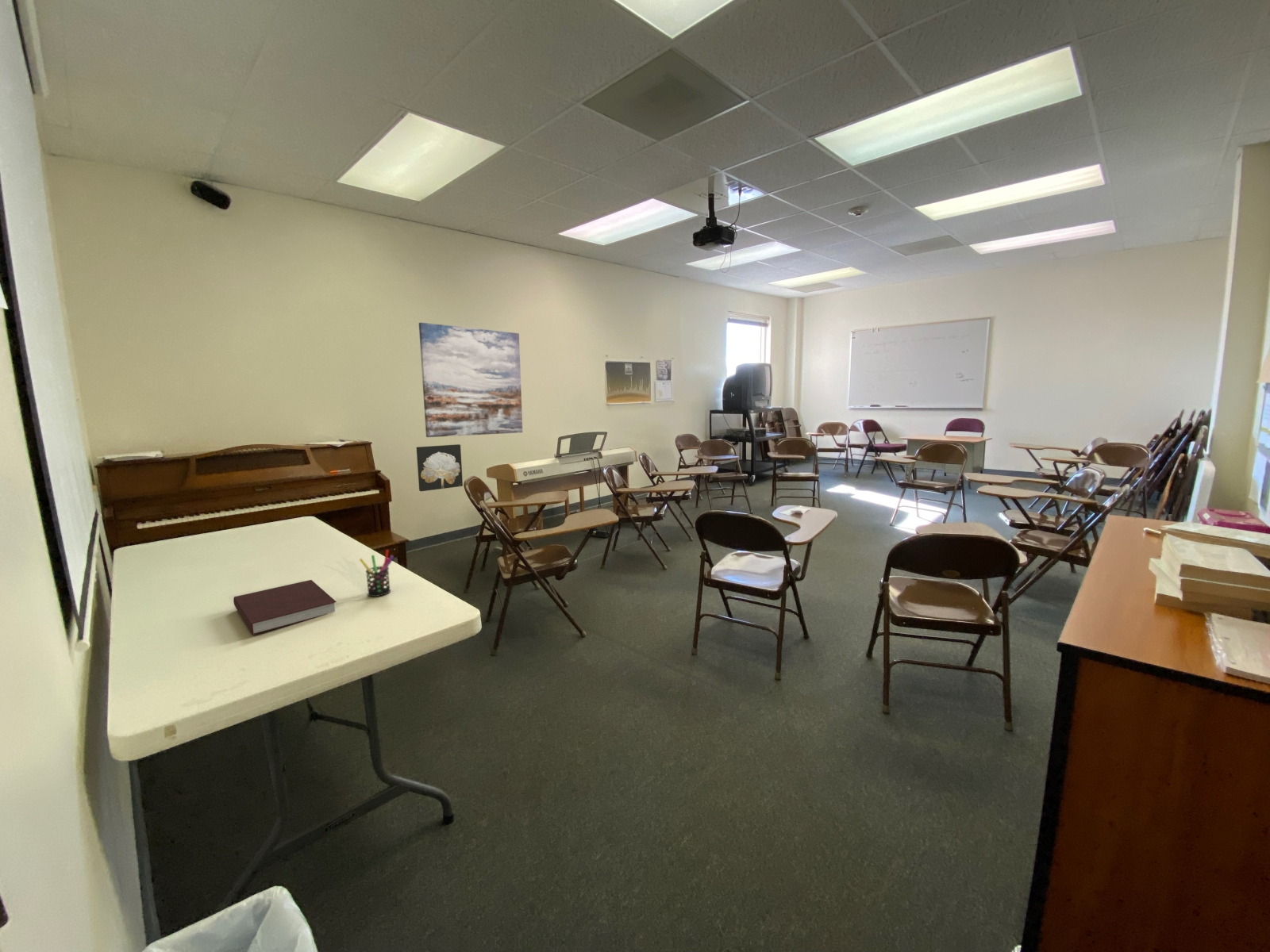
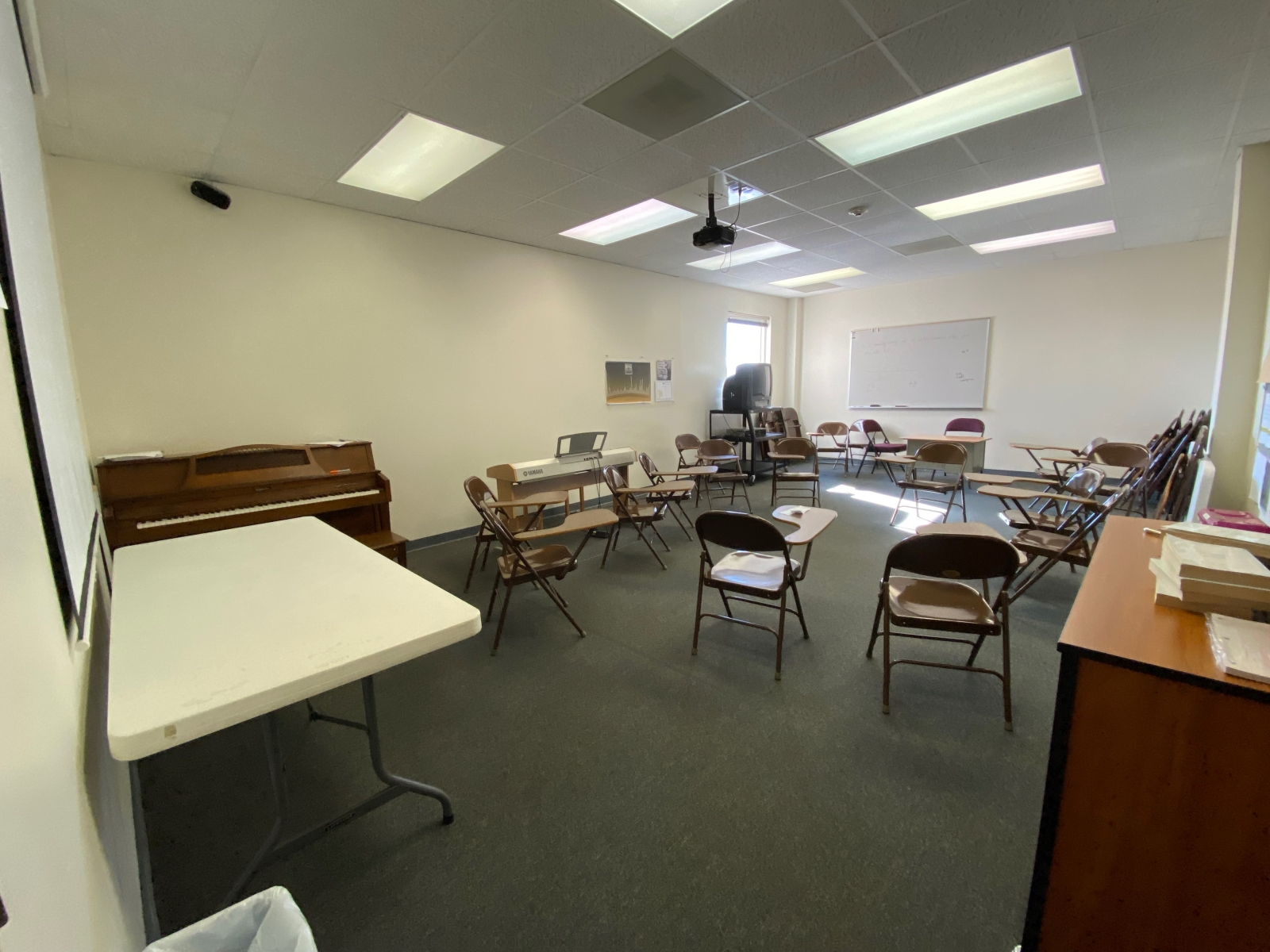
- wall art (440, 467)
- wall art (475, 382)
- pen holder (378, 572)
- notebook (284, 605)
